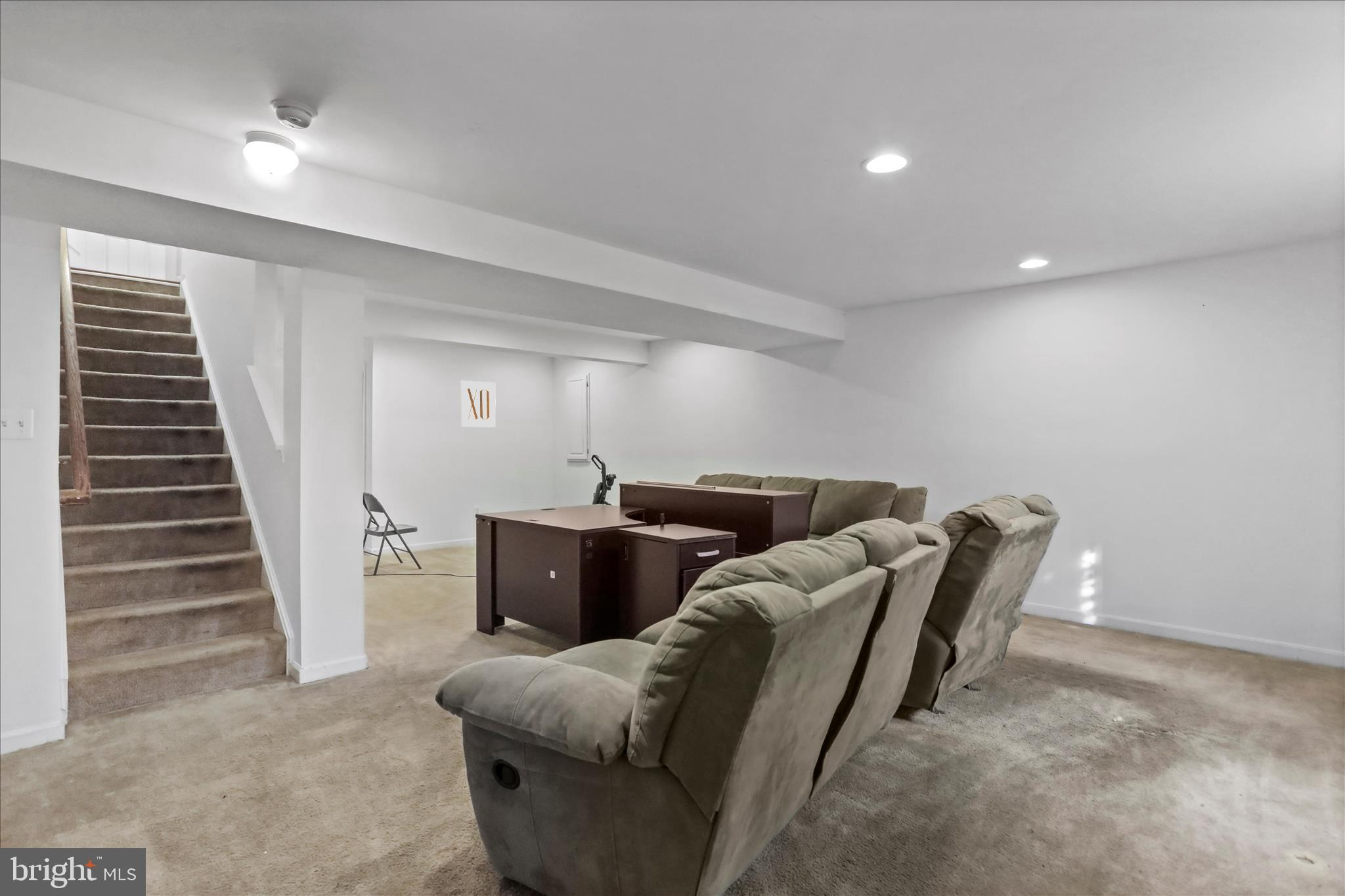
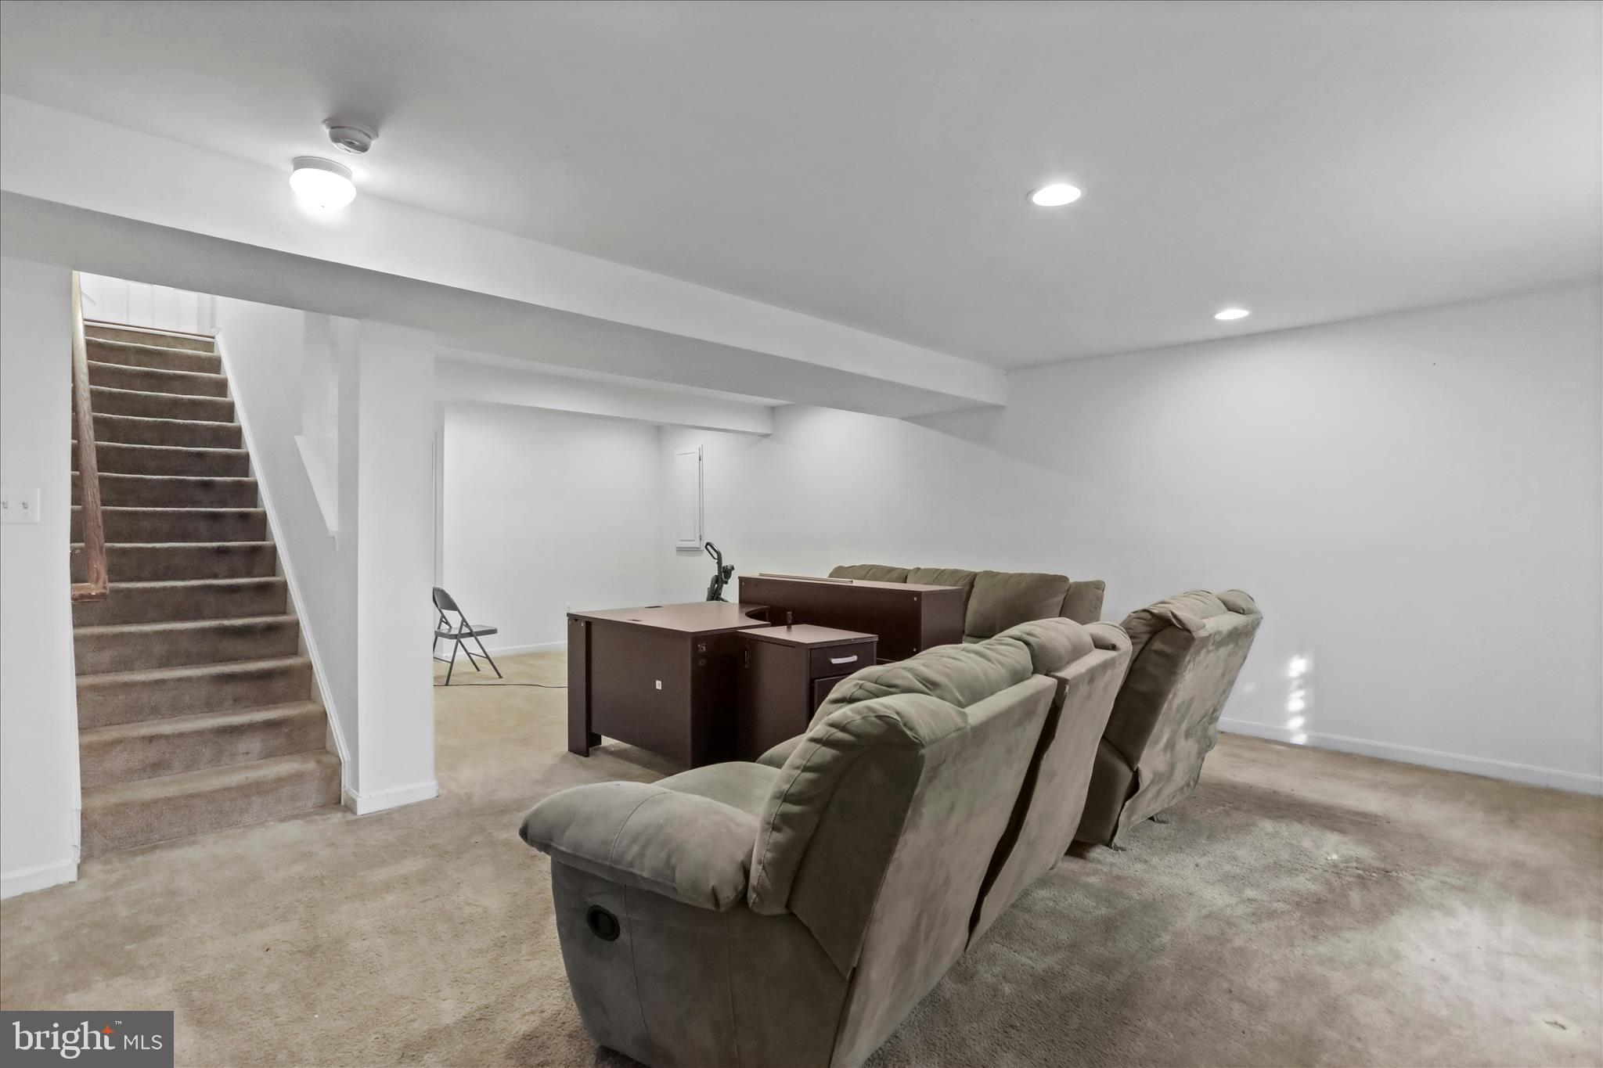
- wall art (478, 404)
